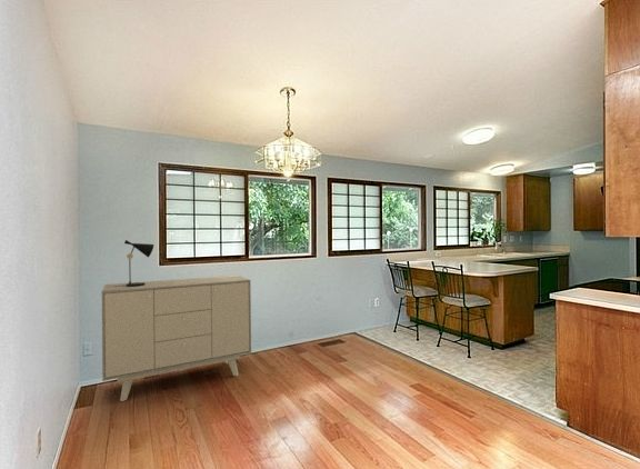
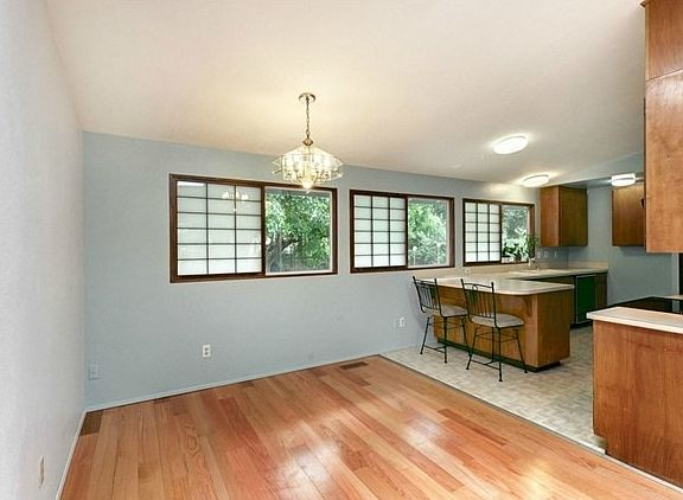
- sideboard (180, 330)
- table lamp (129, 262)
